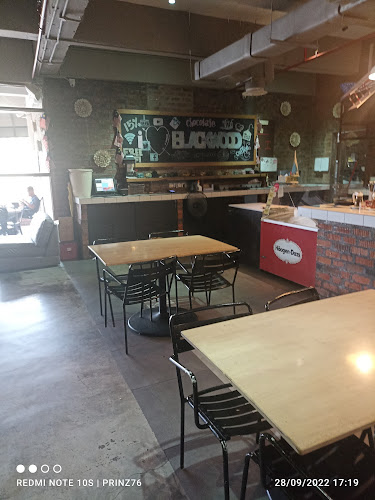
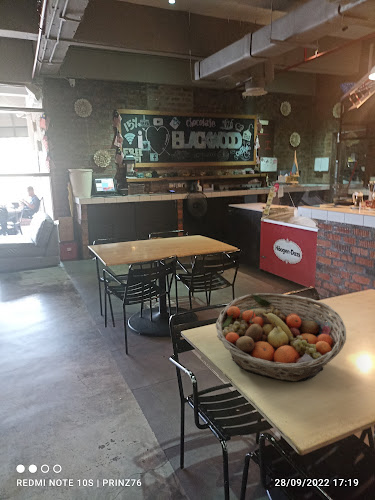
+ fruit basket (277, 334)
